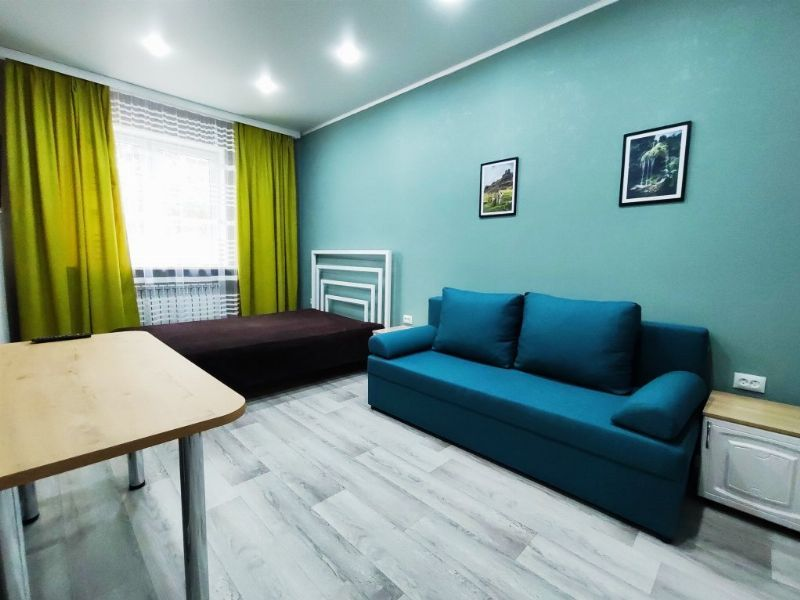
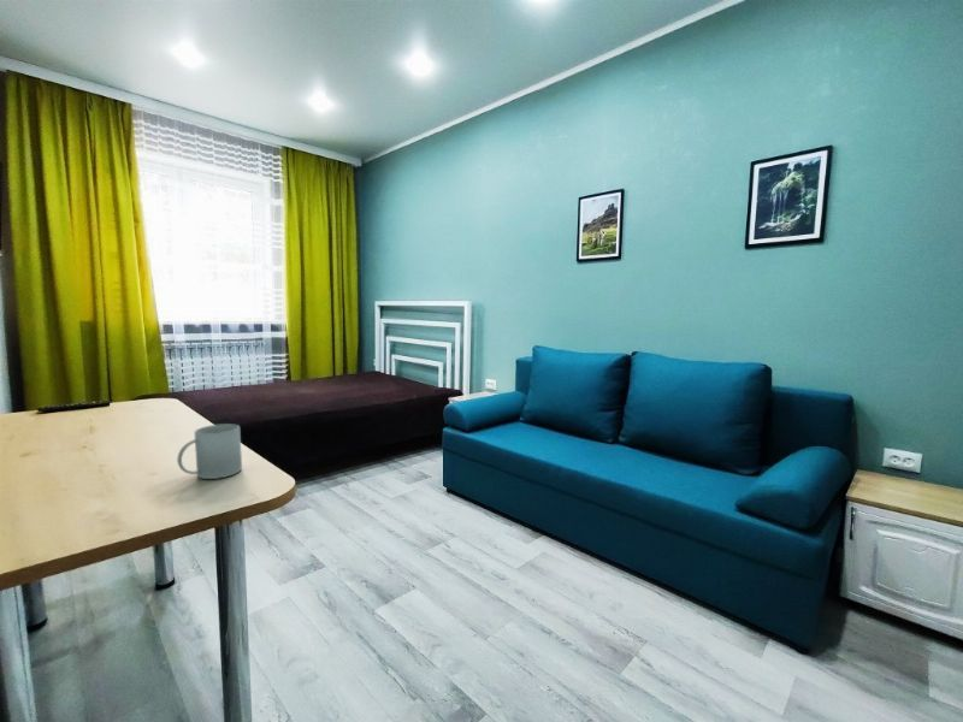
+ mug (209, 452)
